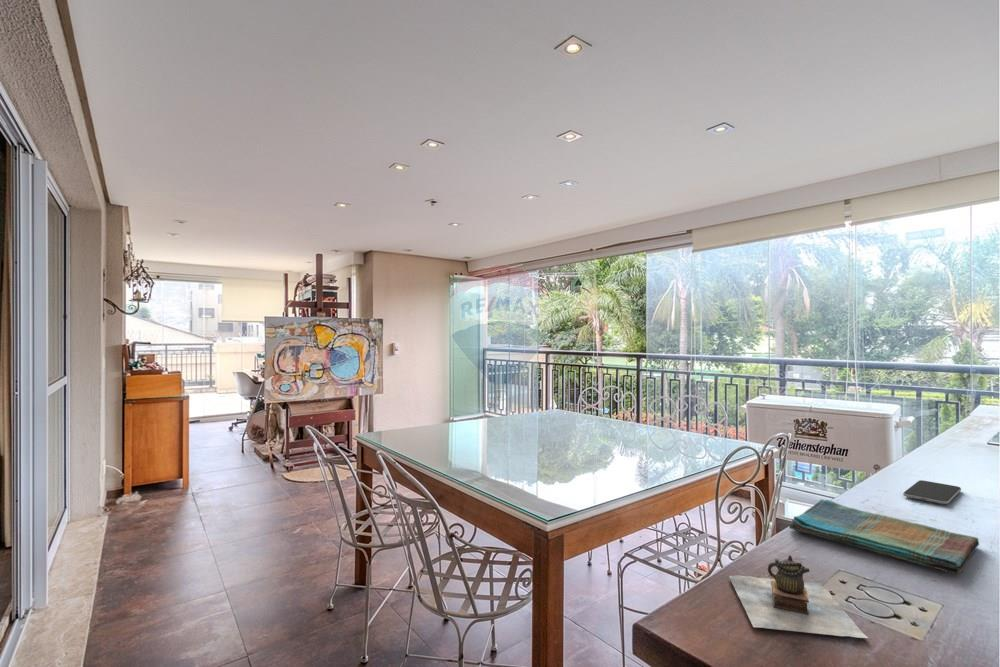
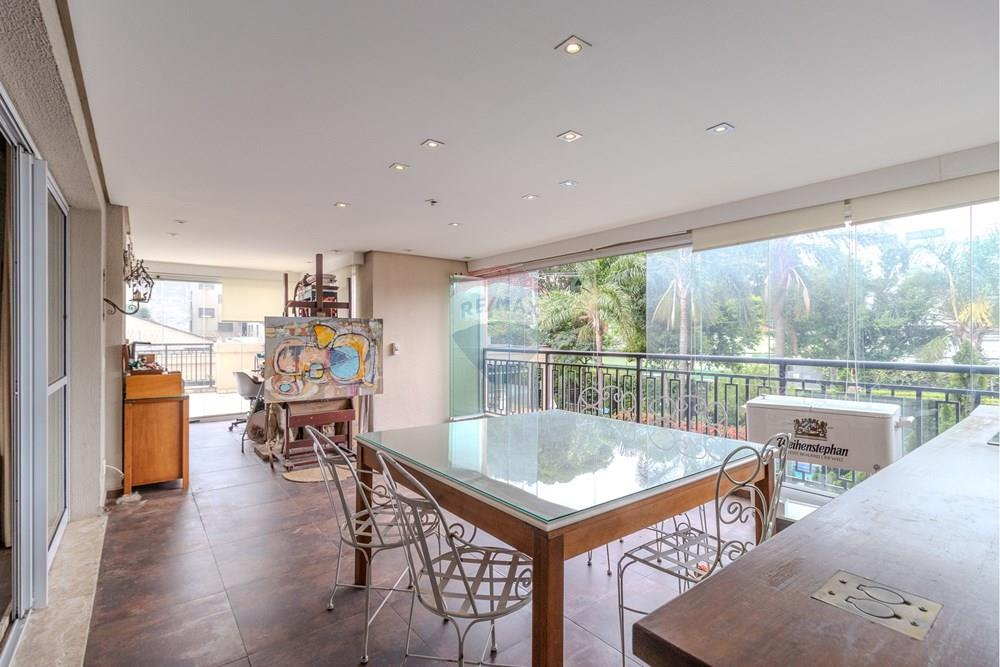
- dish towel (879, 530)
- smartphone (932, 491)
- teapot (790, 580)
